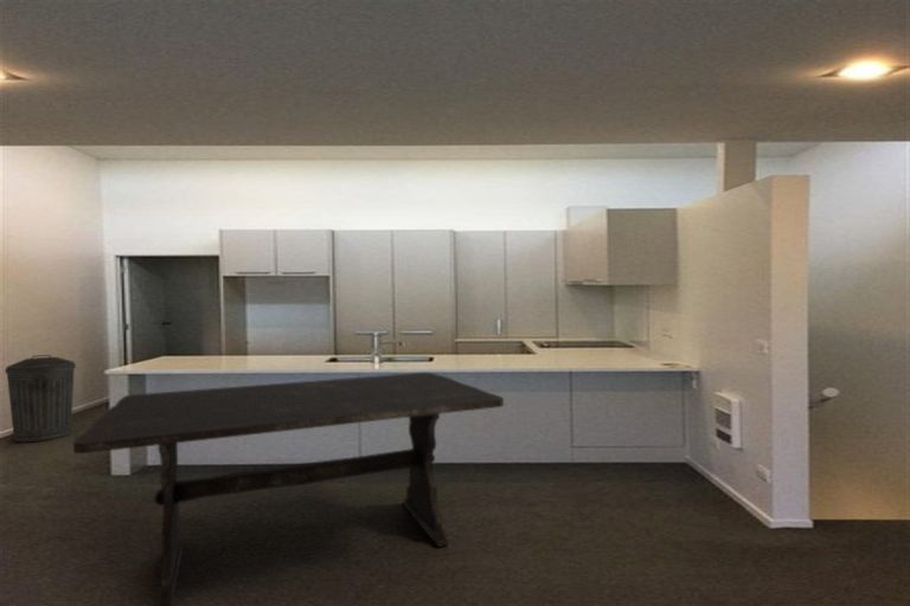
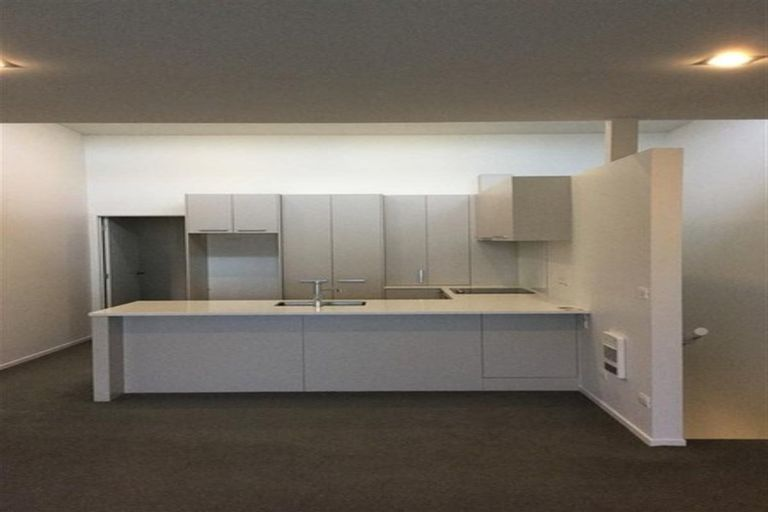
- trash can (41, 395)
- dining table (308, 471)
